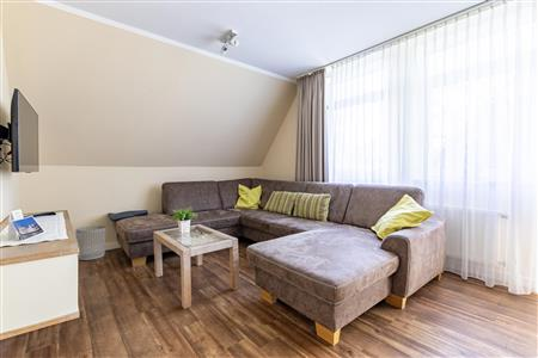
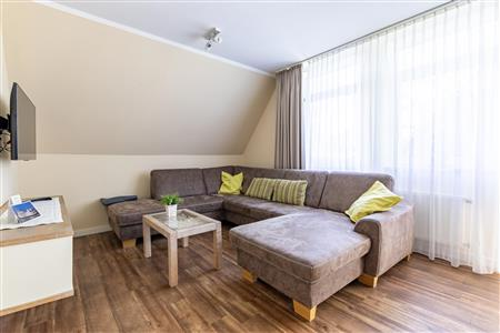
- waste bin (91, 242)
